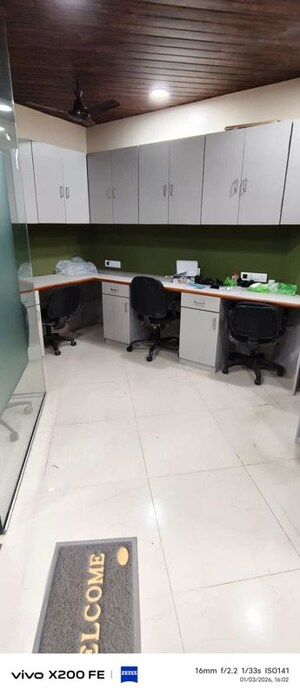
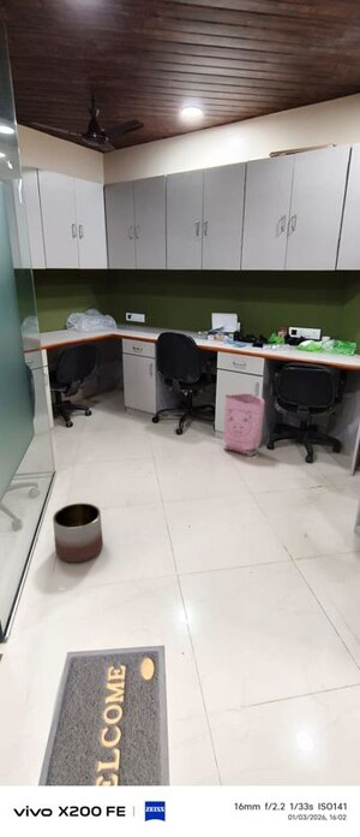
+ bag (242, 423)
+ planter (78, 532)
